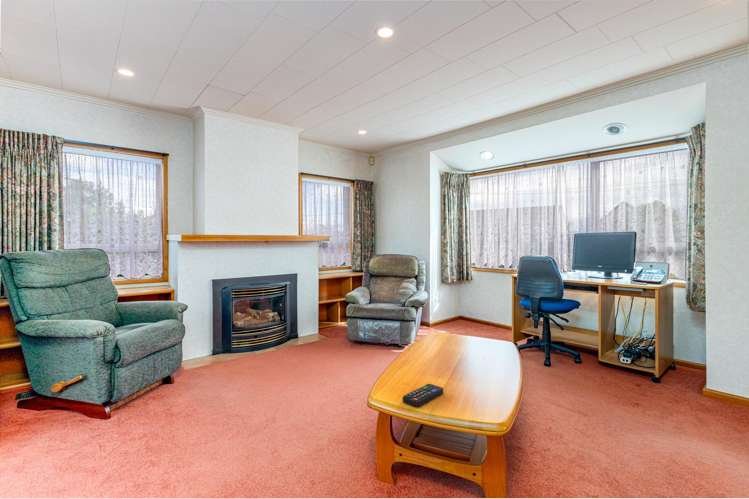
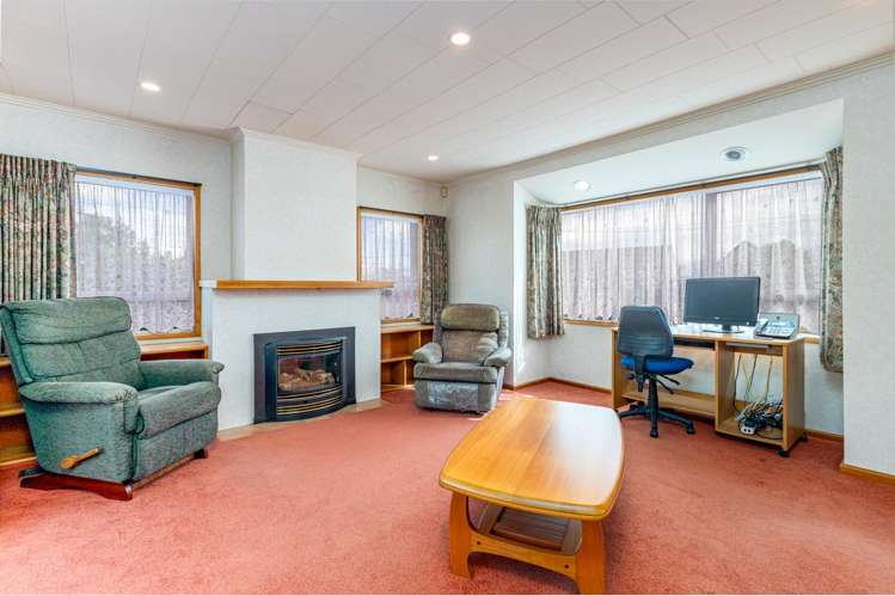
- remote control (423, 394)
